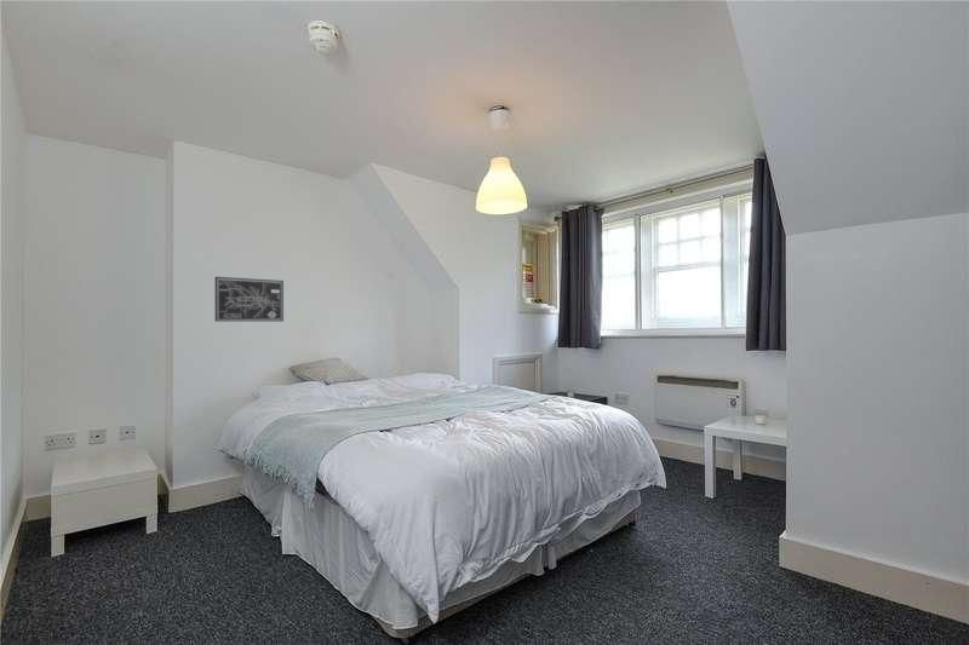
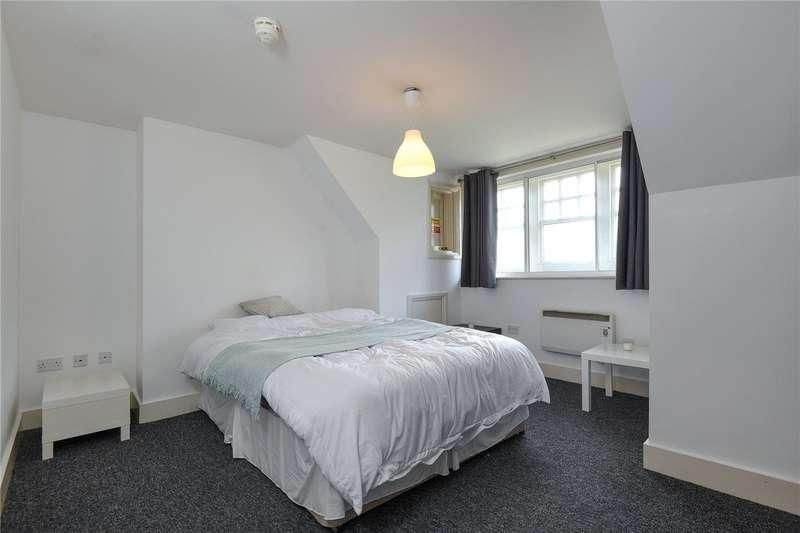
- wall art (251, 300)
